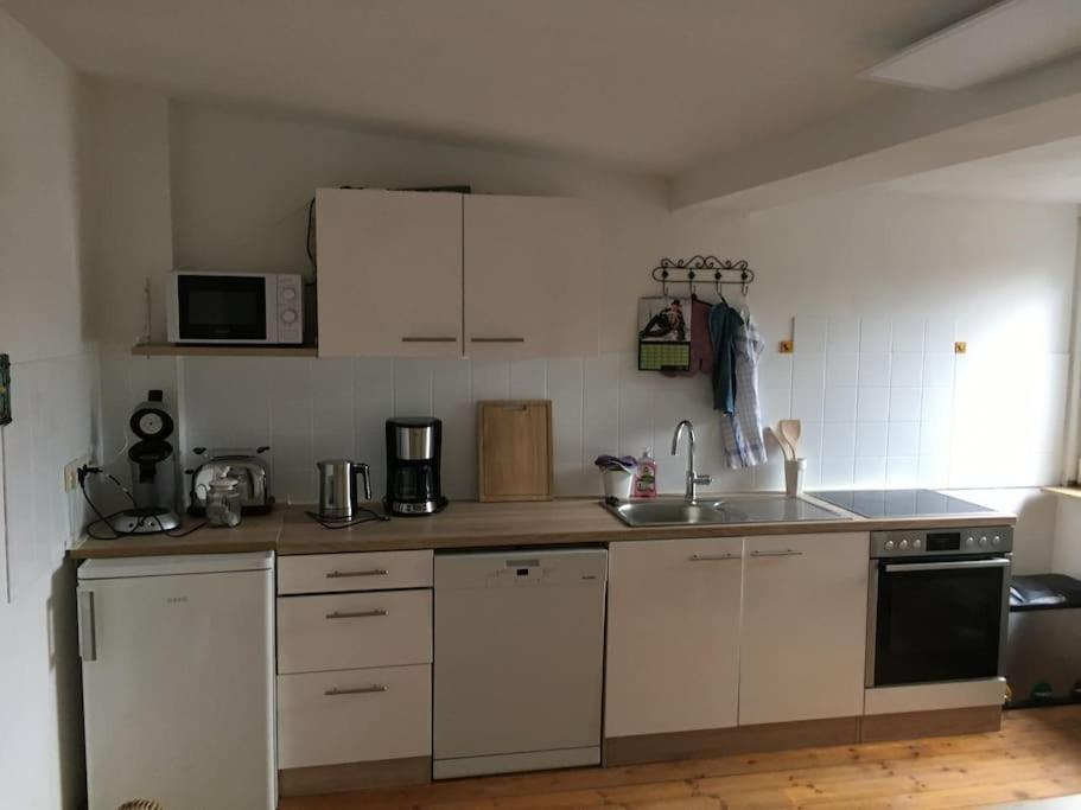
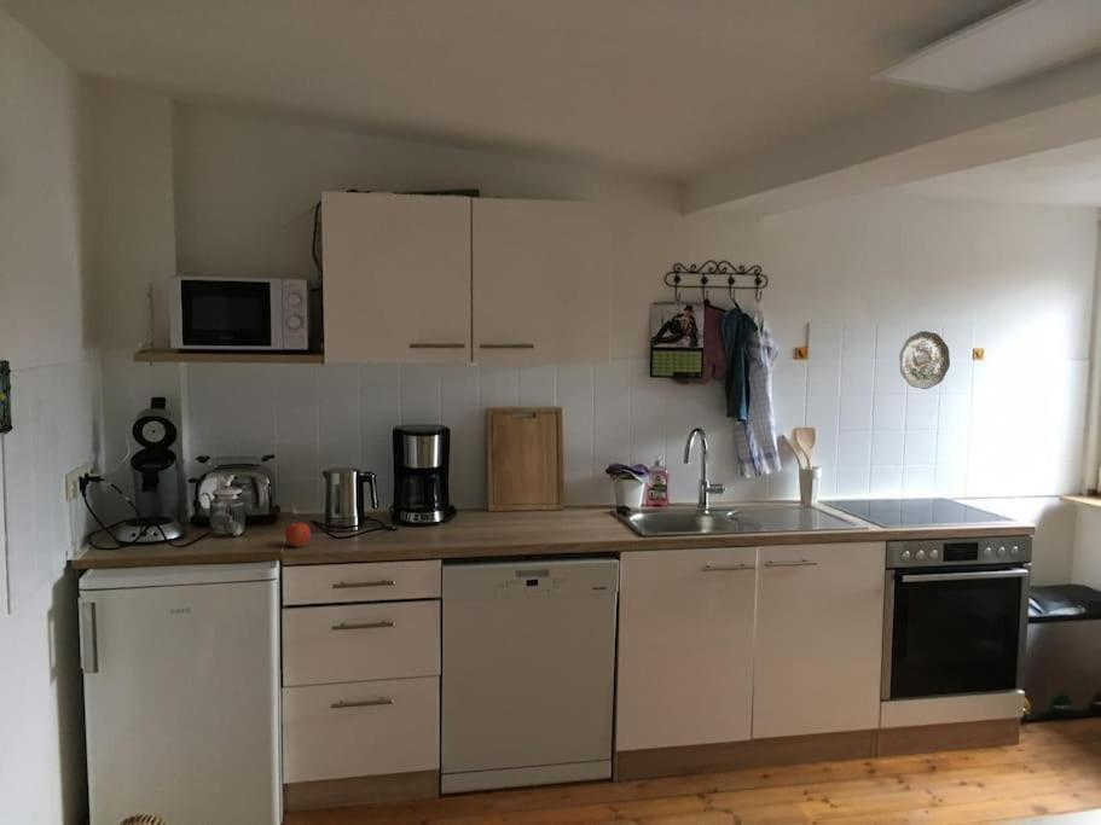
+ apple (297, 533)
+ decorative plate (922, 360)
